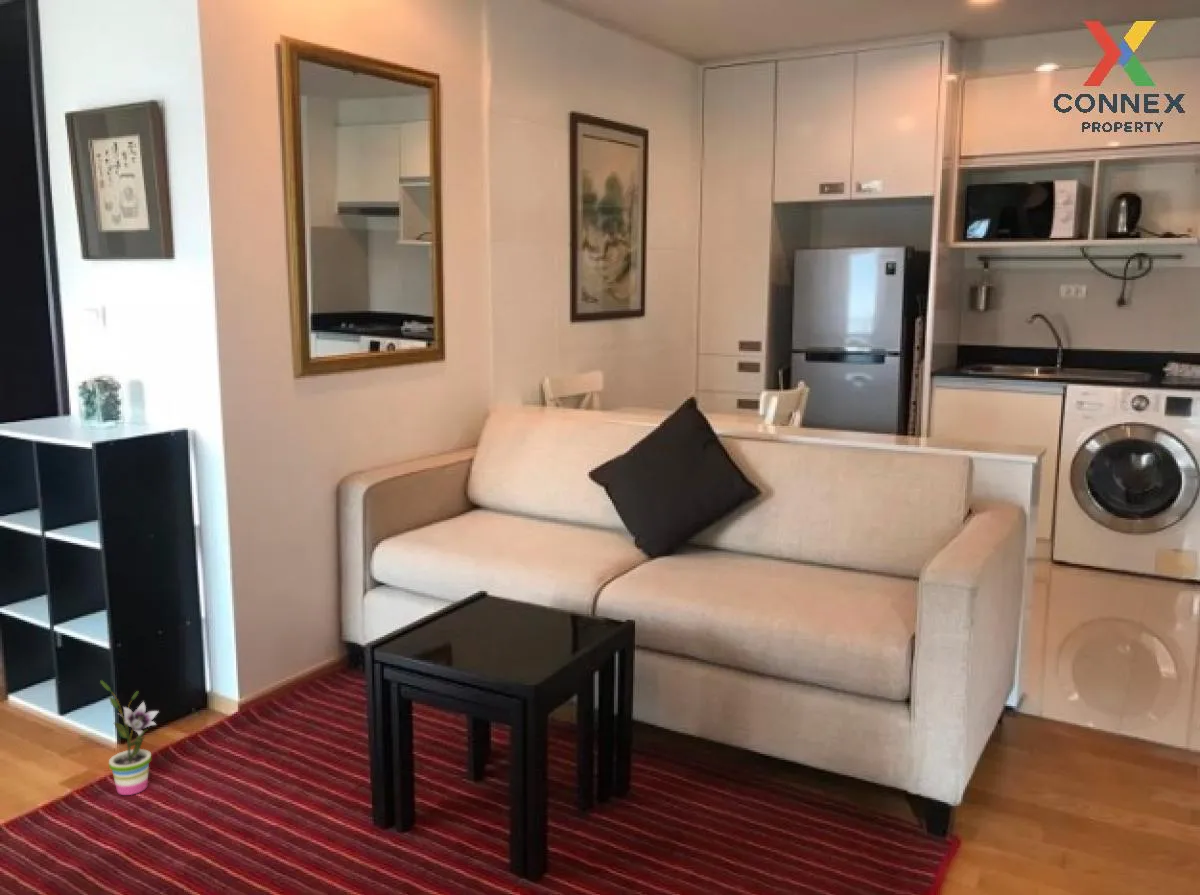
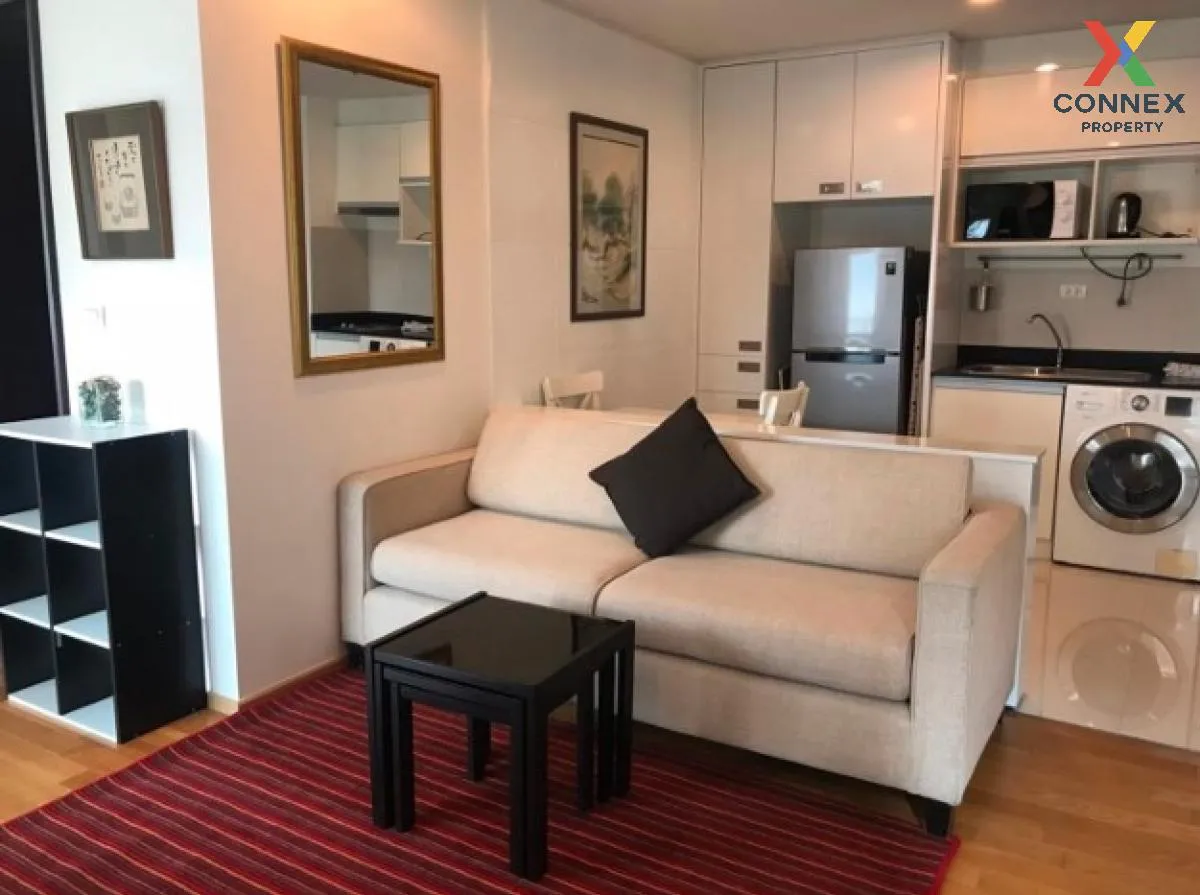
- potted plant (137, 731)
